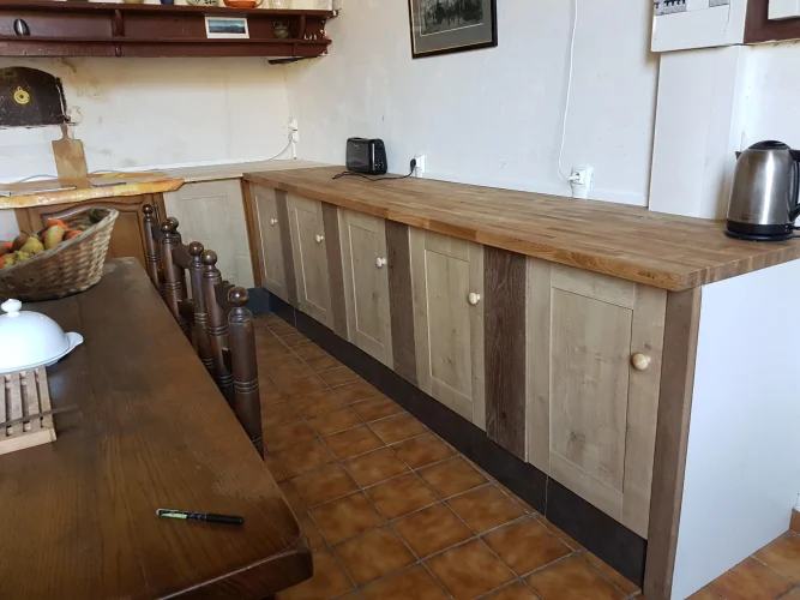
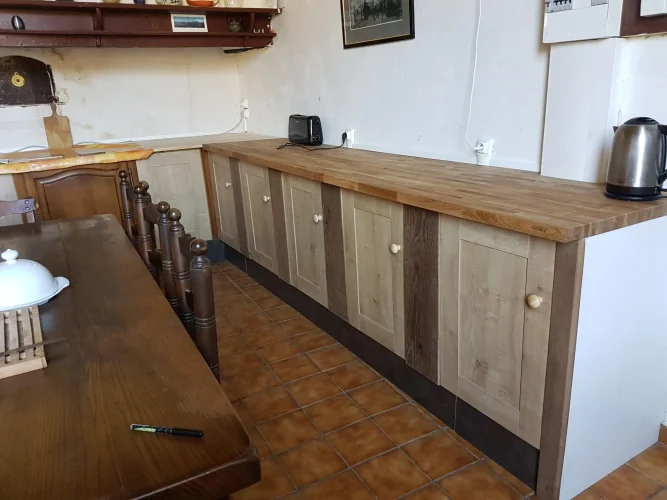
- fruit basket (53, 251)
